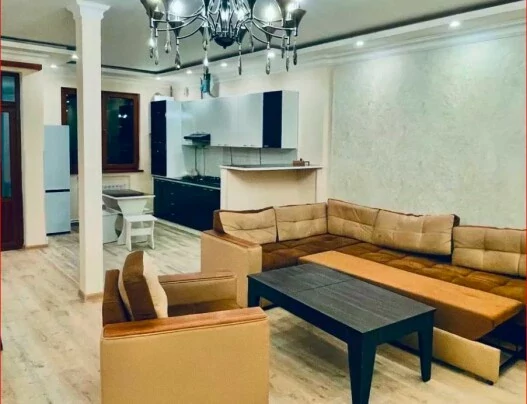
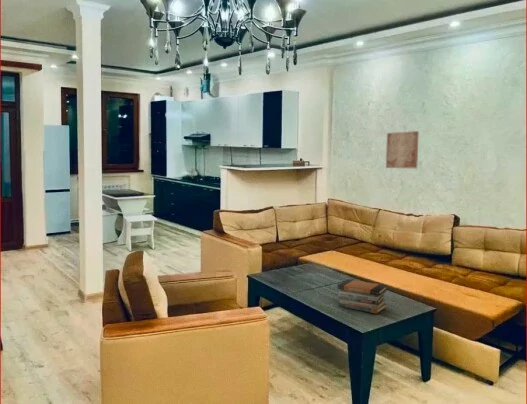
+ wall art (401, 150)
+ book stack (361, 295)
